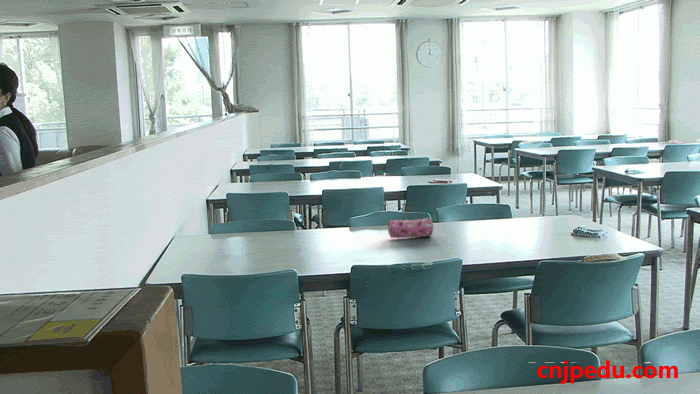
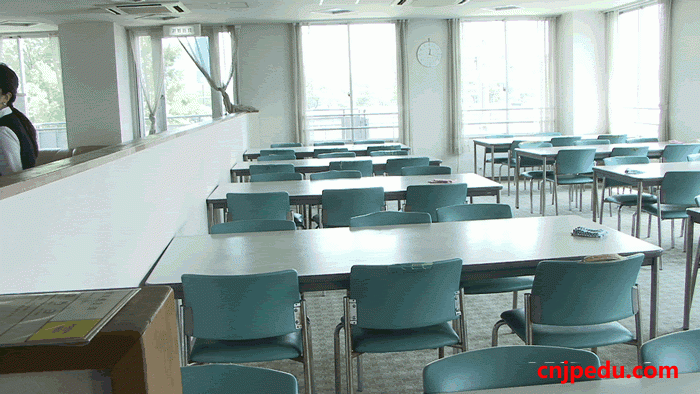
- pencil case (410, 227)
